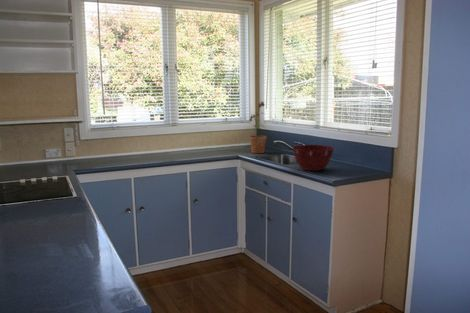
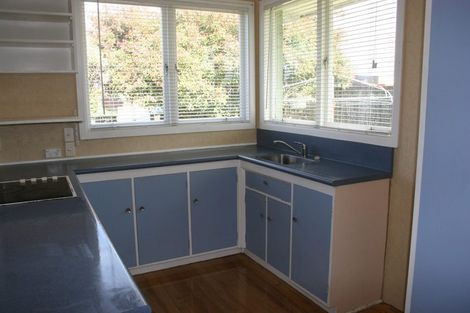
- potted plant (257, 126)
- mixing bowl (312, 158)
